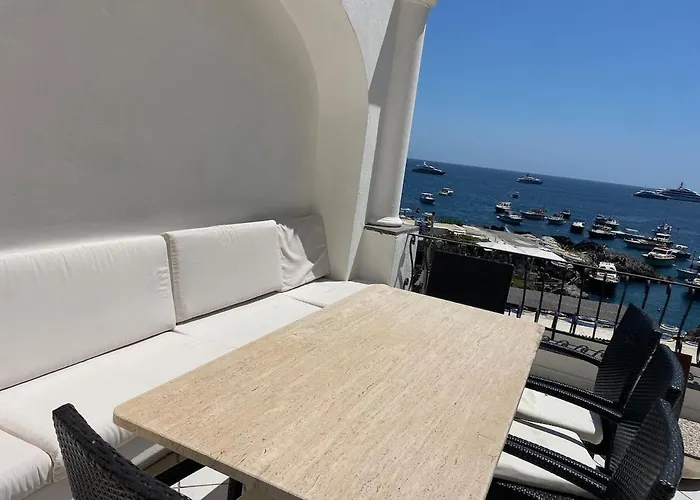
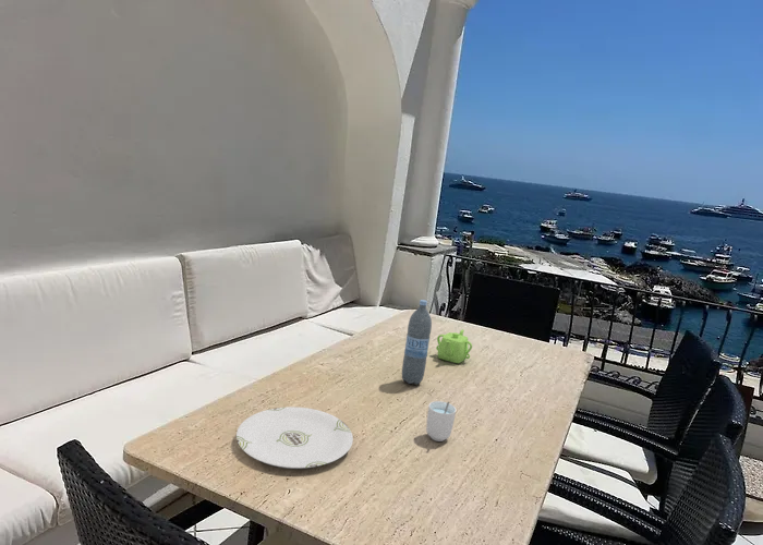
+ water bottle (417, 341)
+ teapot (453, 346)
+ cup (441, 416)
+ plate (295, 437)
